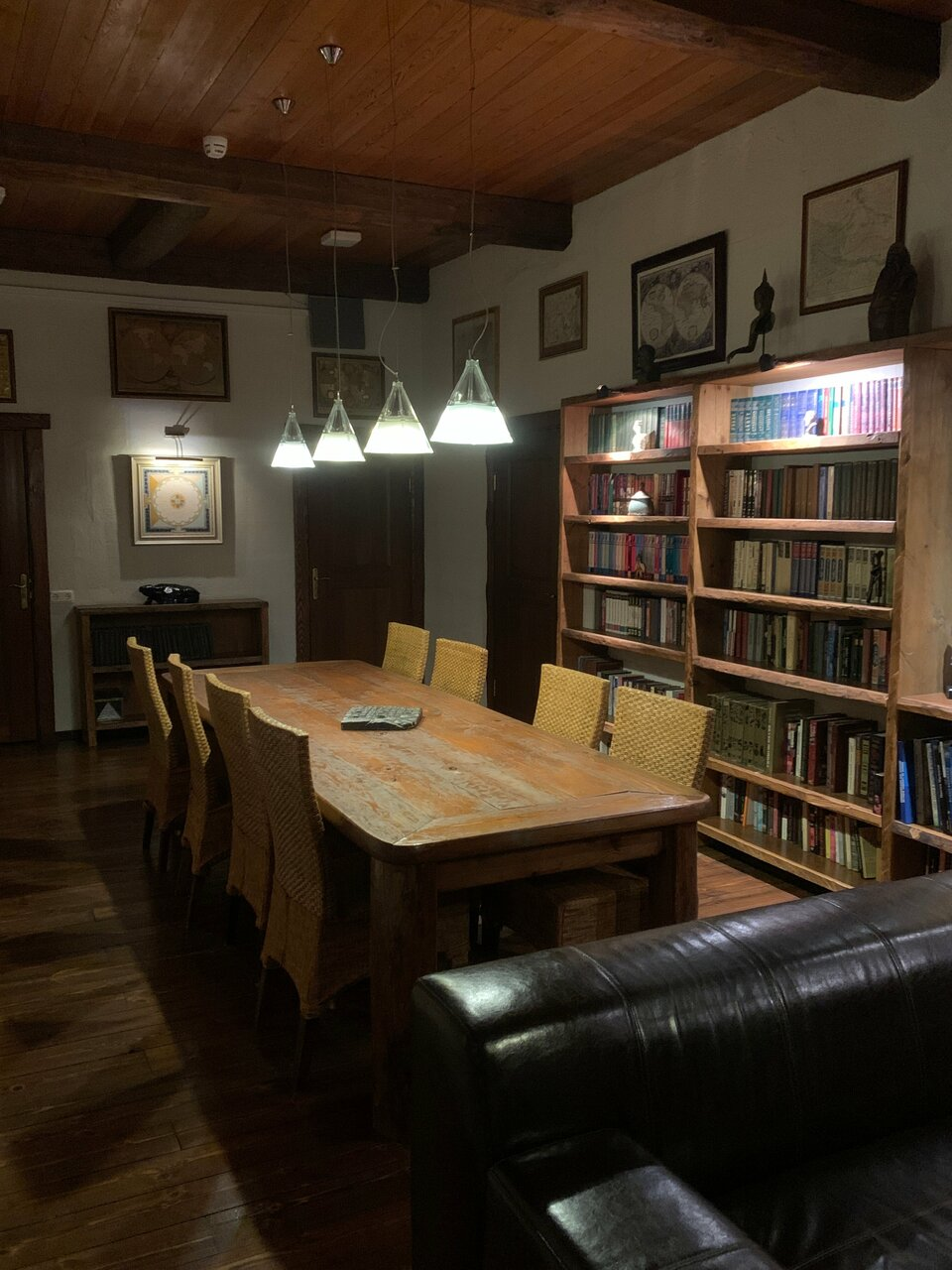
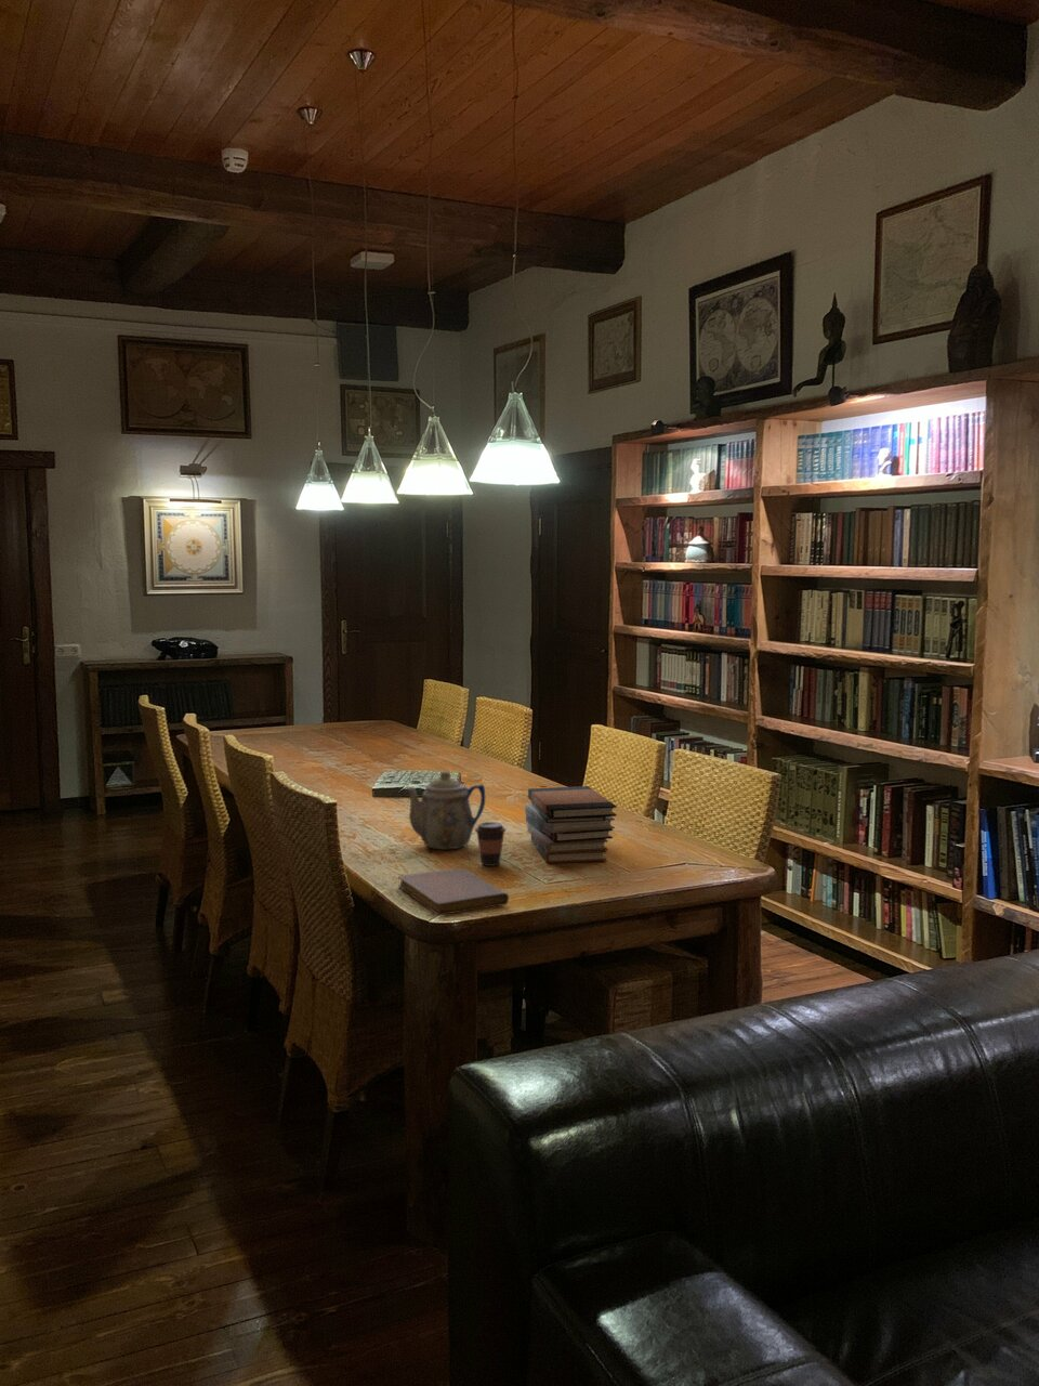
+ teapot (446, 808)
+ book stack (569, 822)
+ notebook (452, 889)
+ coffee cup (490, 844)
